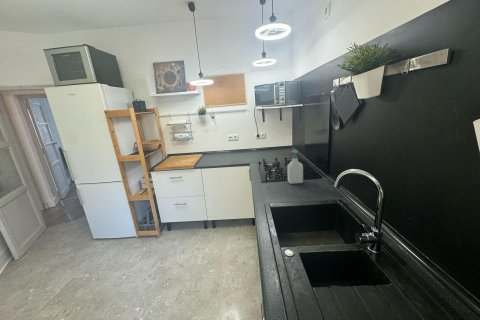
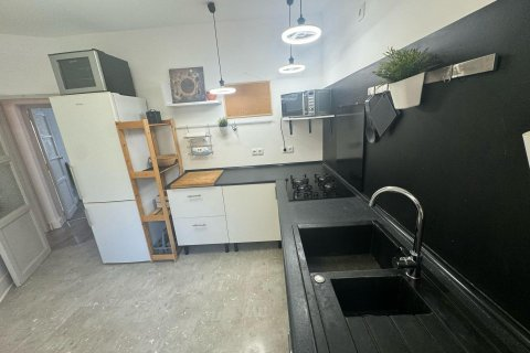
- soap bottle (295, 166)
